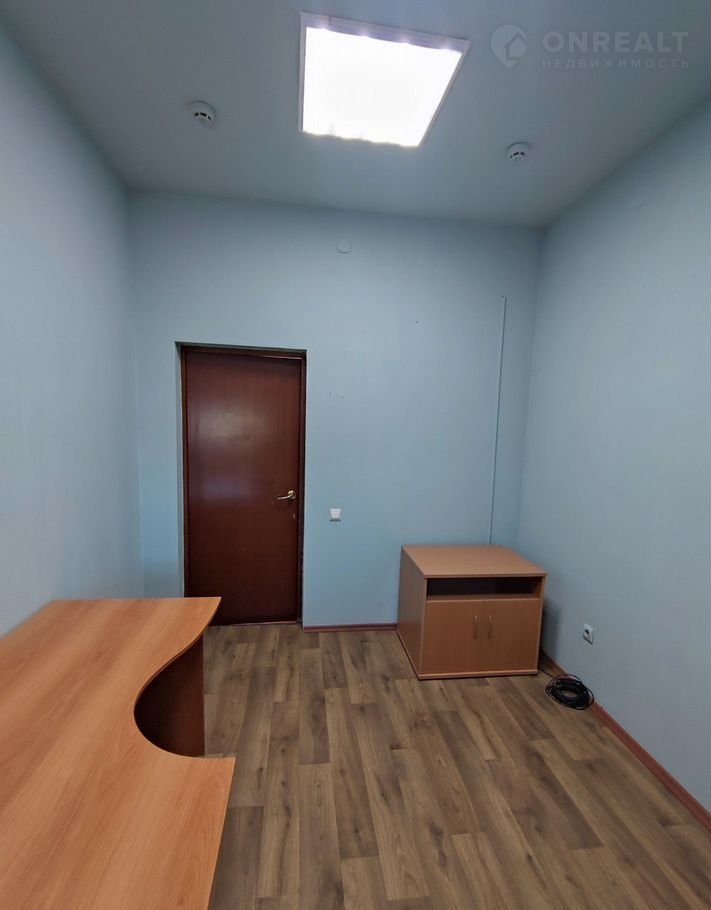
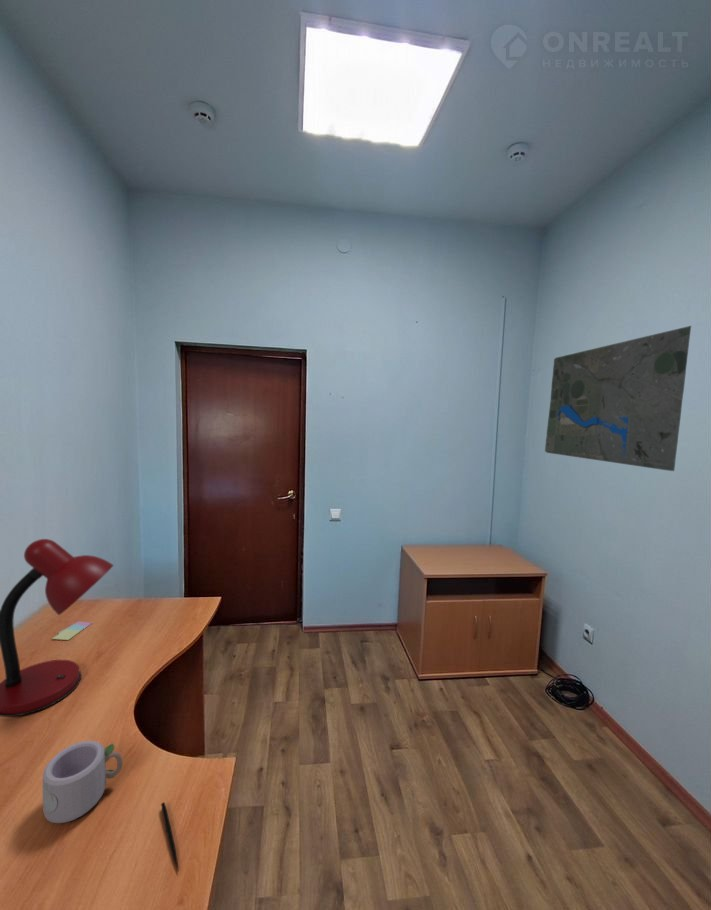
+ sticky notes (72, 630)
+ mug (83, 773)
+ pen (169, 835)
+ desk lamp (56, 612)
+ road map (602, 403)
